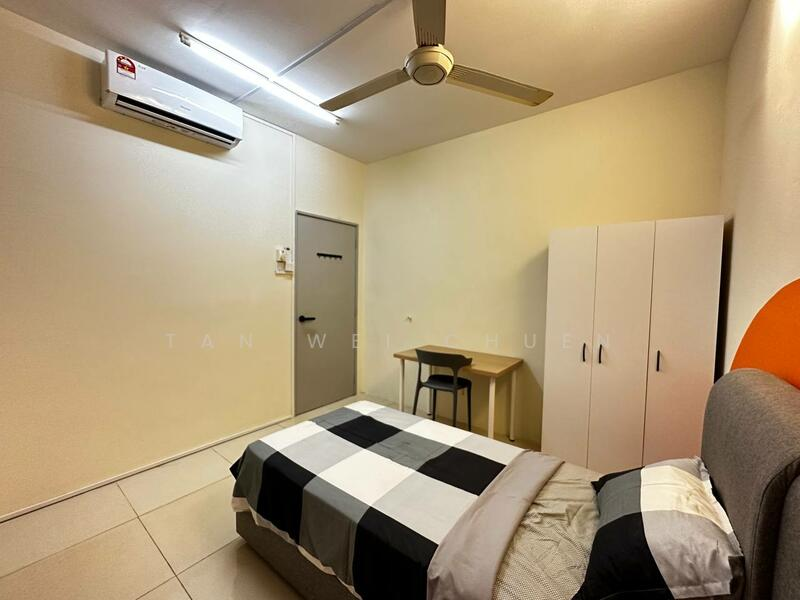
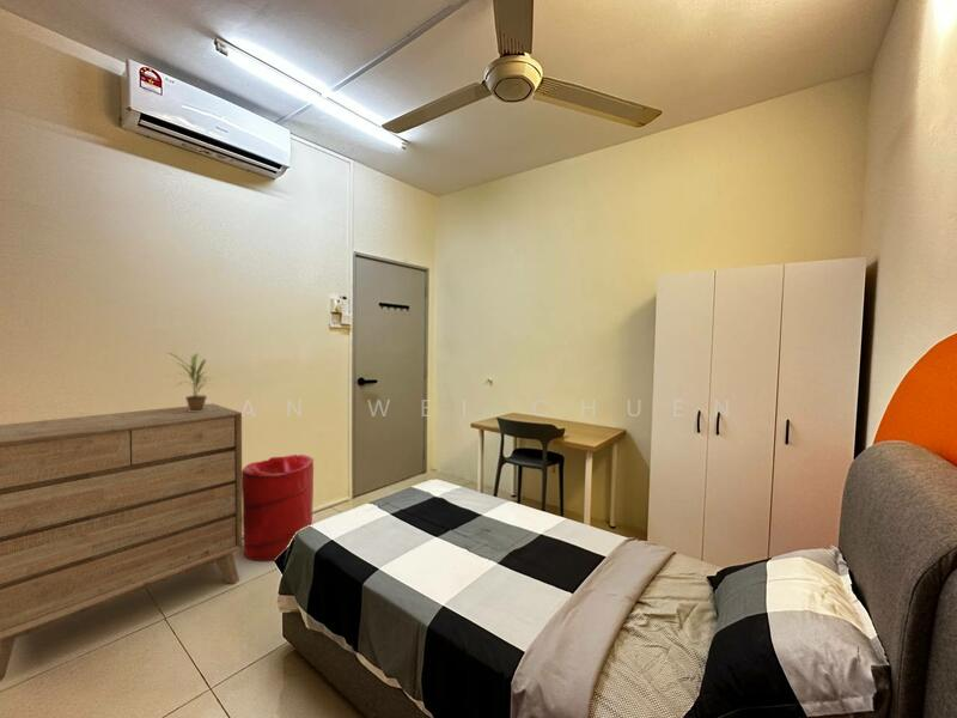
+ potted plant (195, 381)
+ dresser (122, 513)
+ laundry hamper (279, 501)
